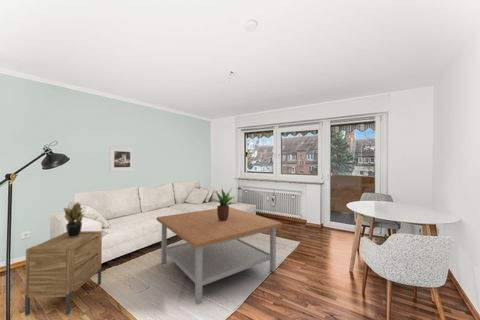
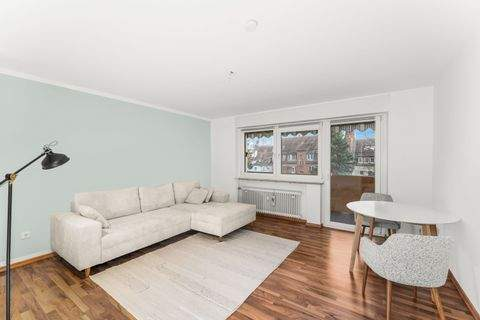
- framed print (122, 159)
- potted plant (225, 203)
- coffee table (216, 243)
- nightstand (67, 268)
- potted plant (75, 217)
